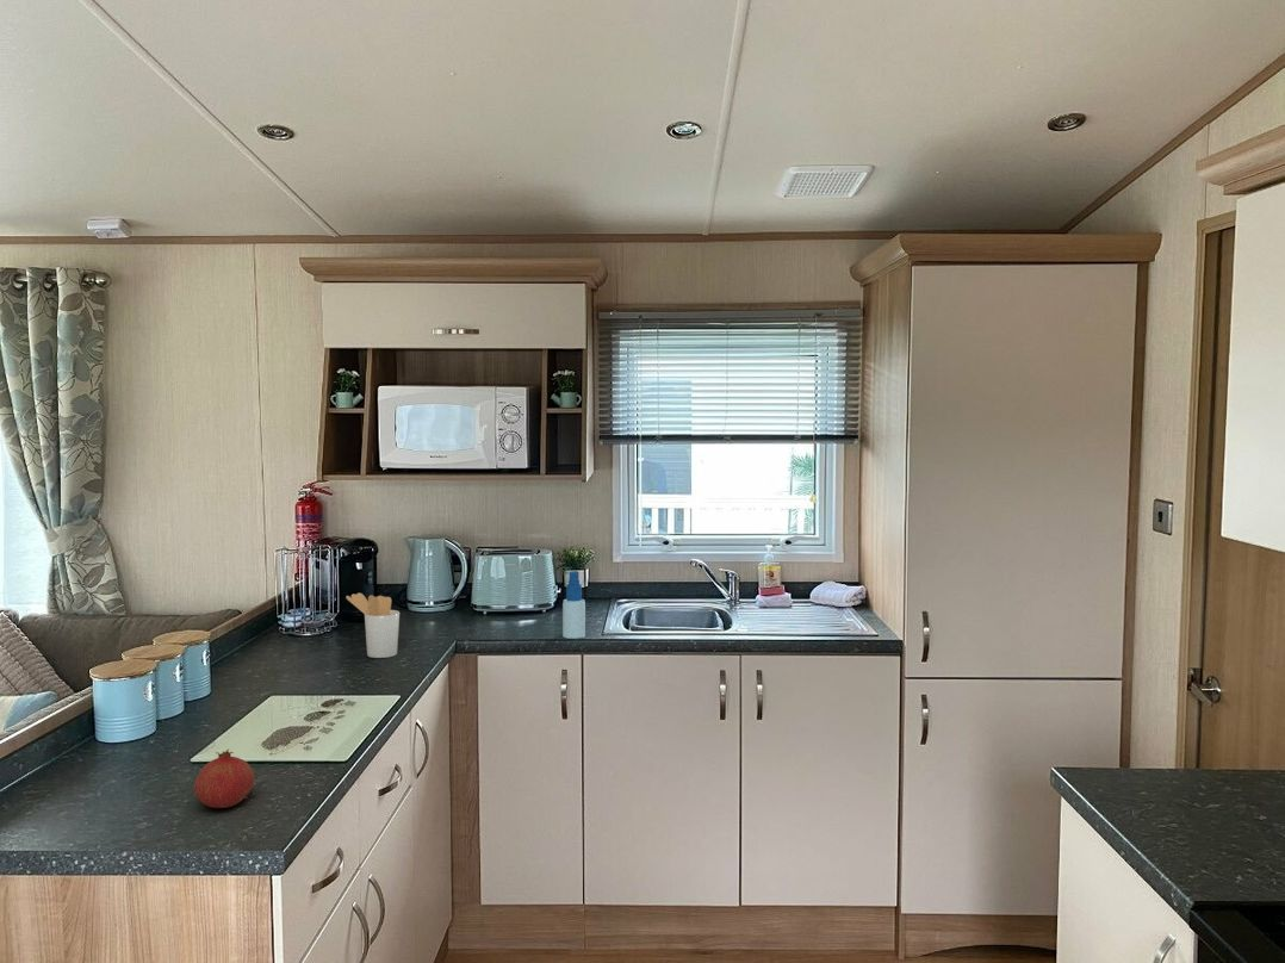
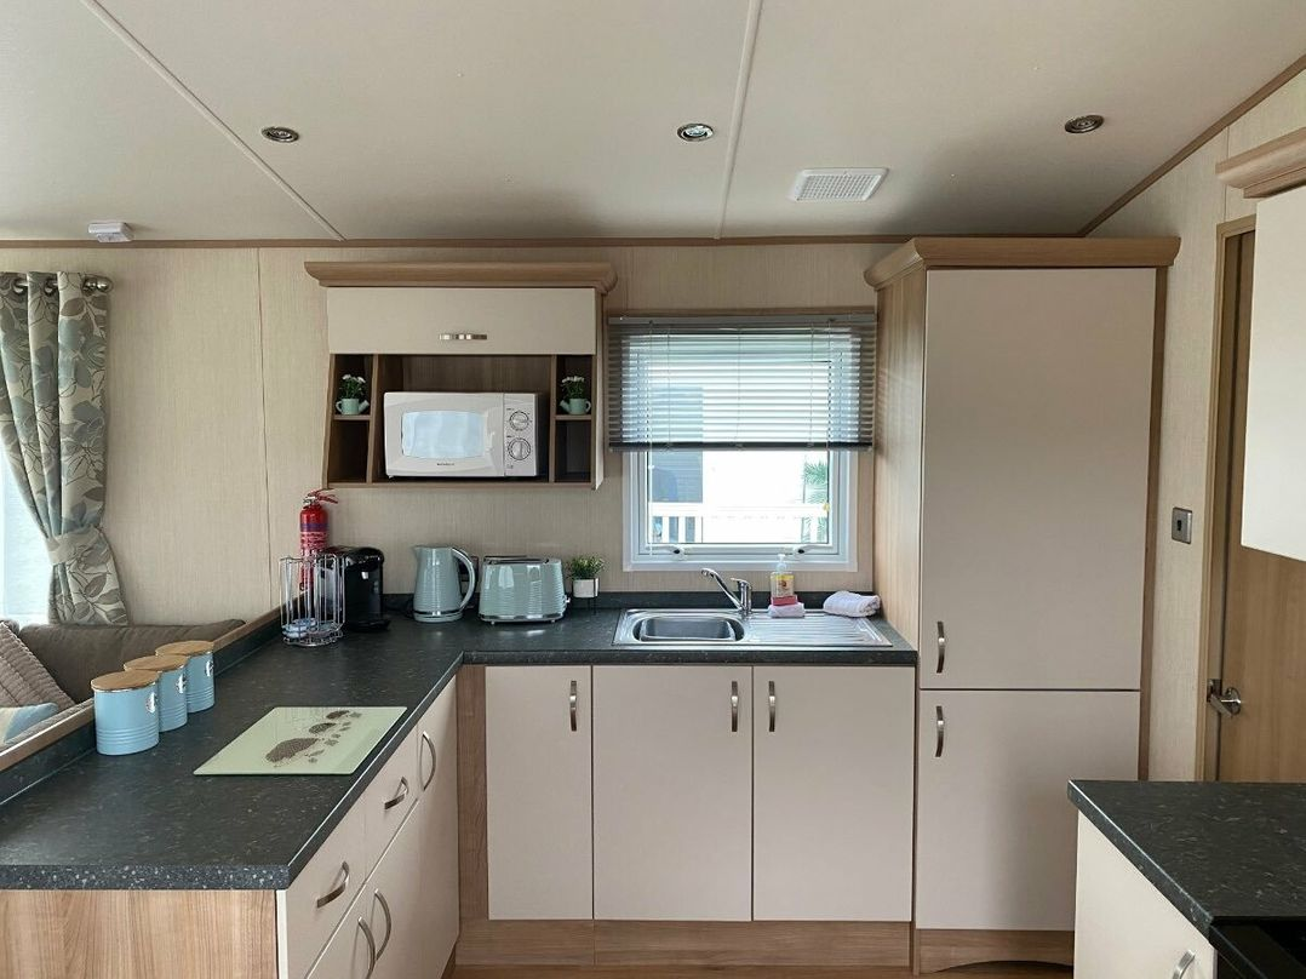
- utensil holder (373, 622)
- fruit (224, 777)
- spray bottle (573, 603)
